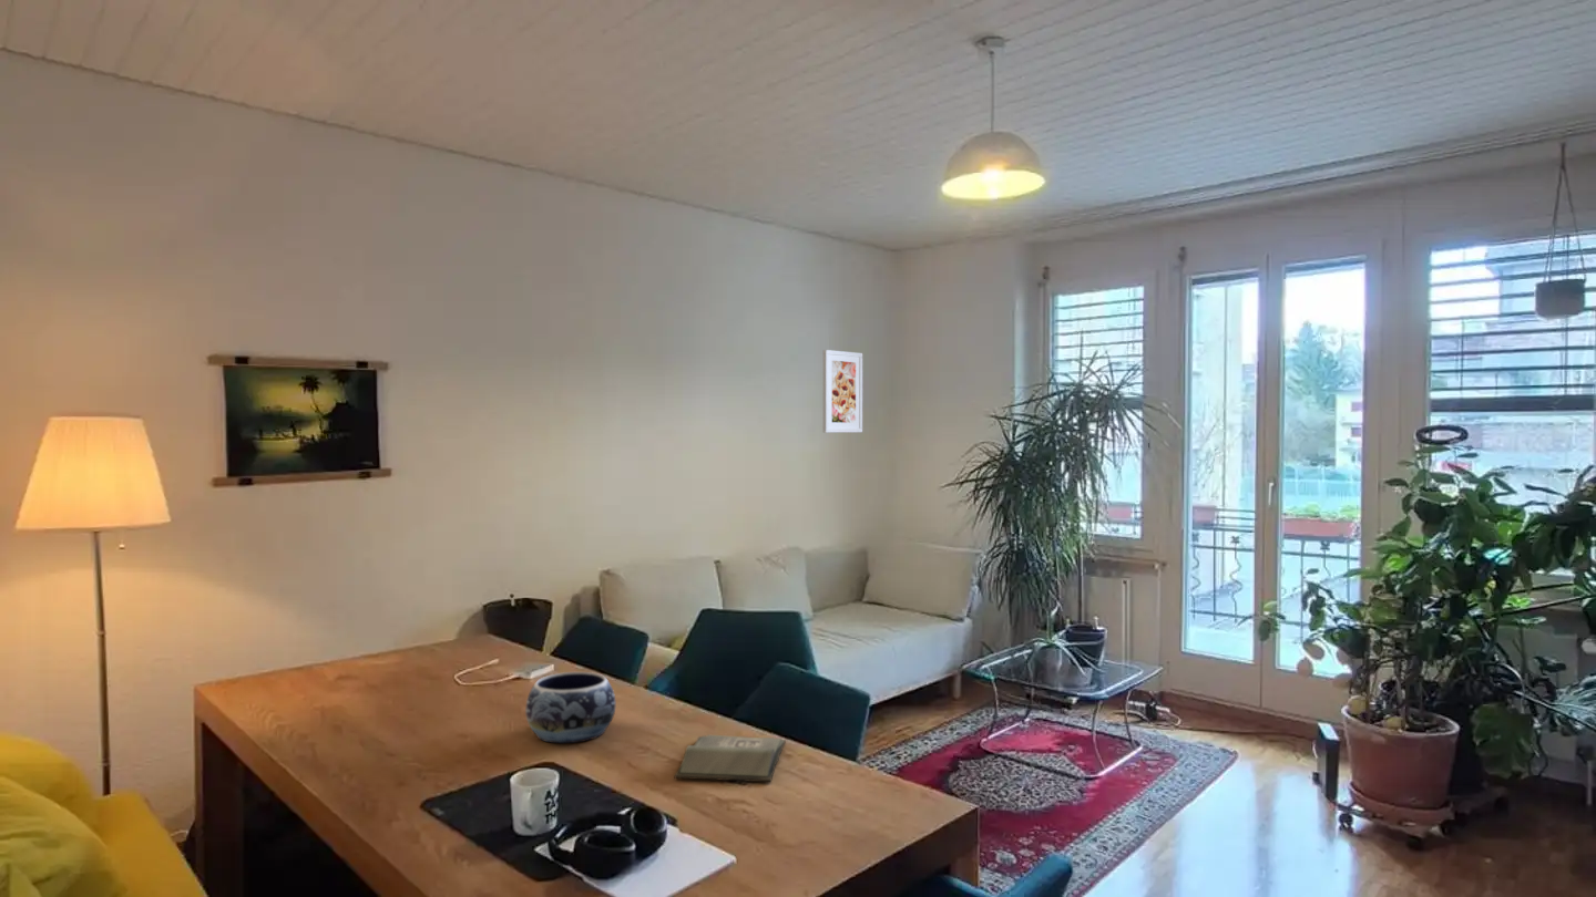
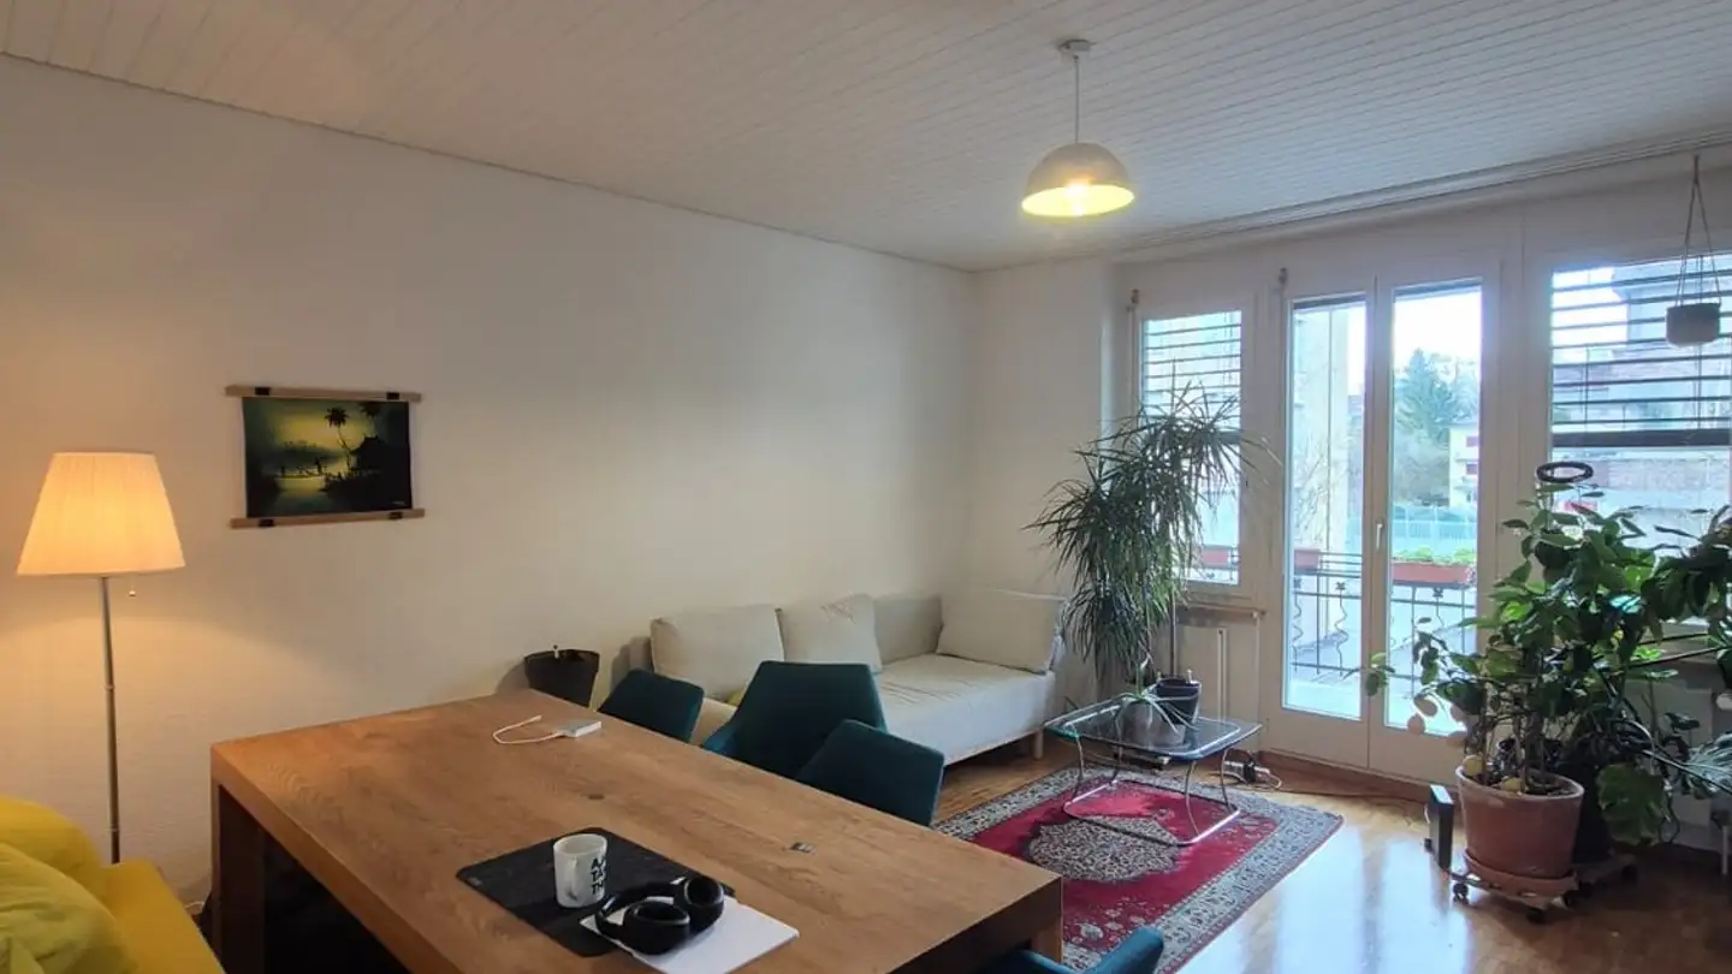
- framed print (842, 392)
- hardback book (733, 749)
- decorative bowl (571, 707)
